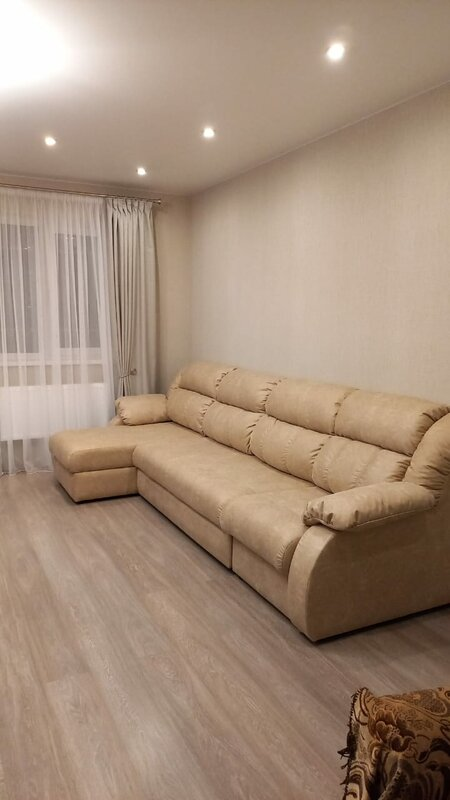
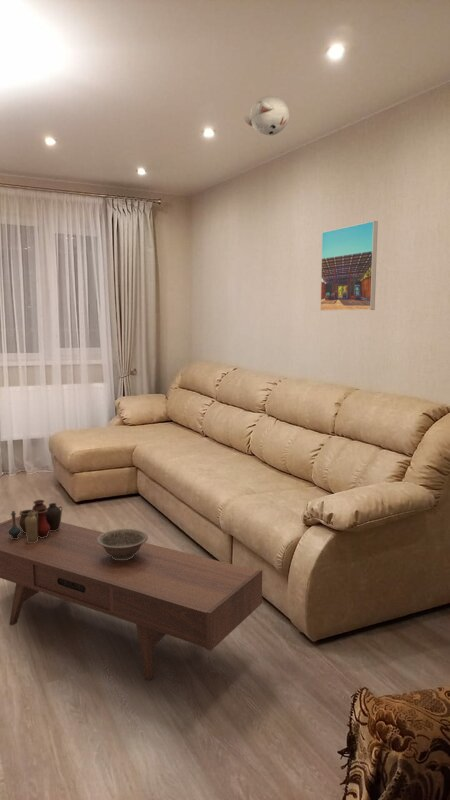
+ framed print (347, 269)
+ vase (35, 517)
+ coffee table (102, 591)
+ decorative bowl (122, 545)
+ ceiling light (266, 114)
